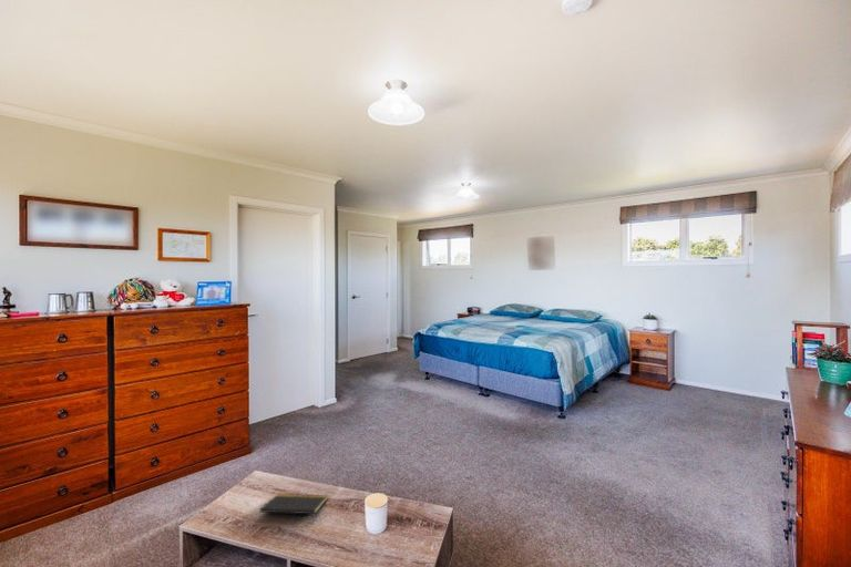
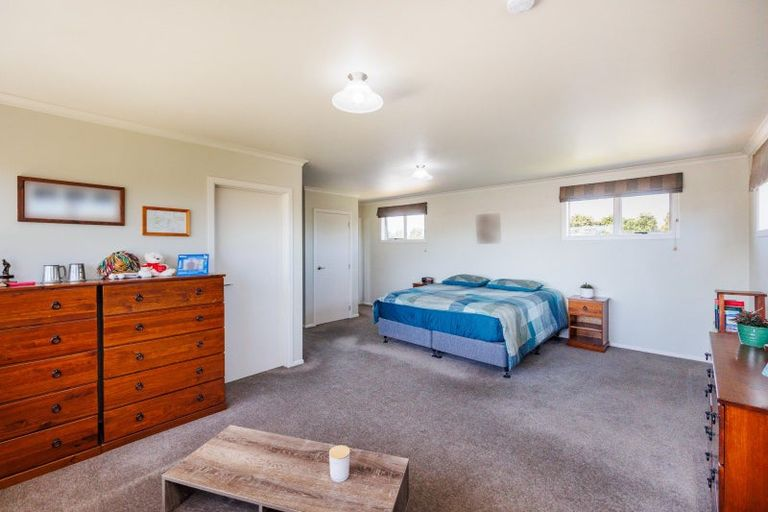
- notepad (295, 503)
